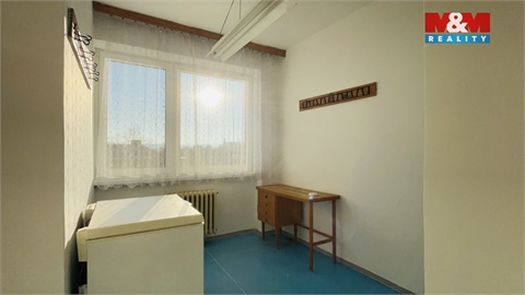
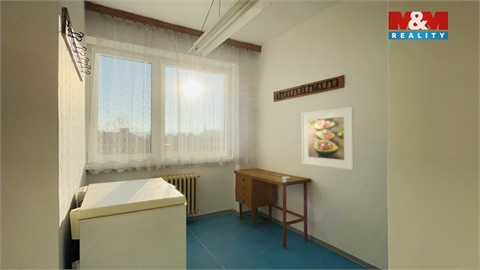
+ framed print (324, 138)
